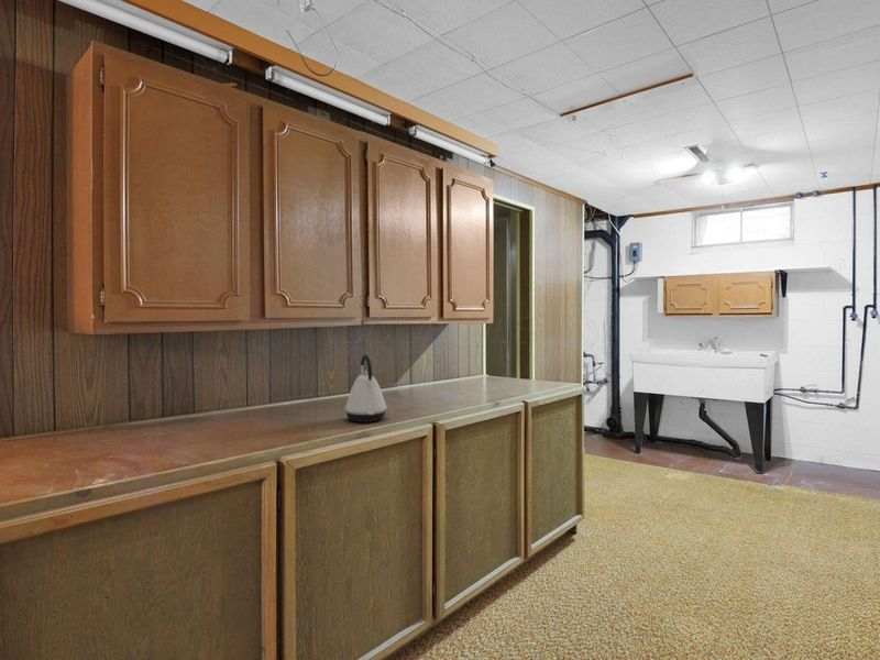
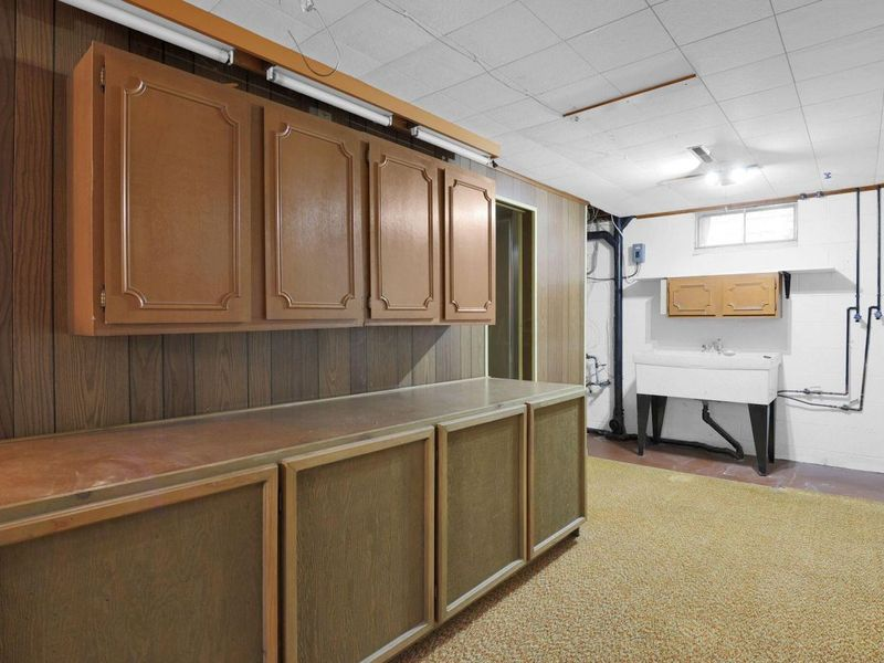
- kettle (365, 386)
